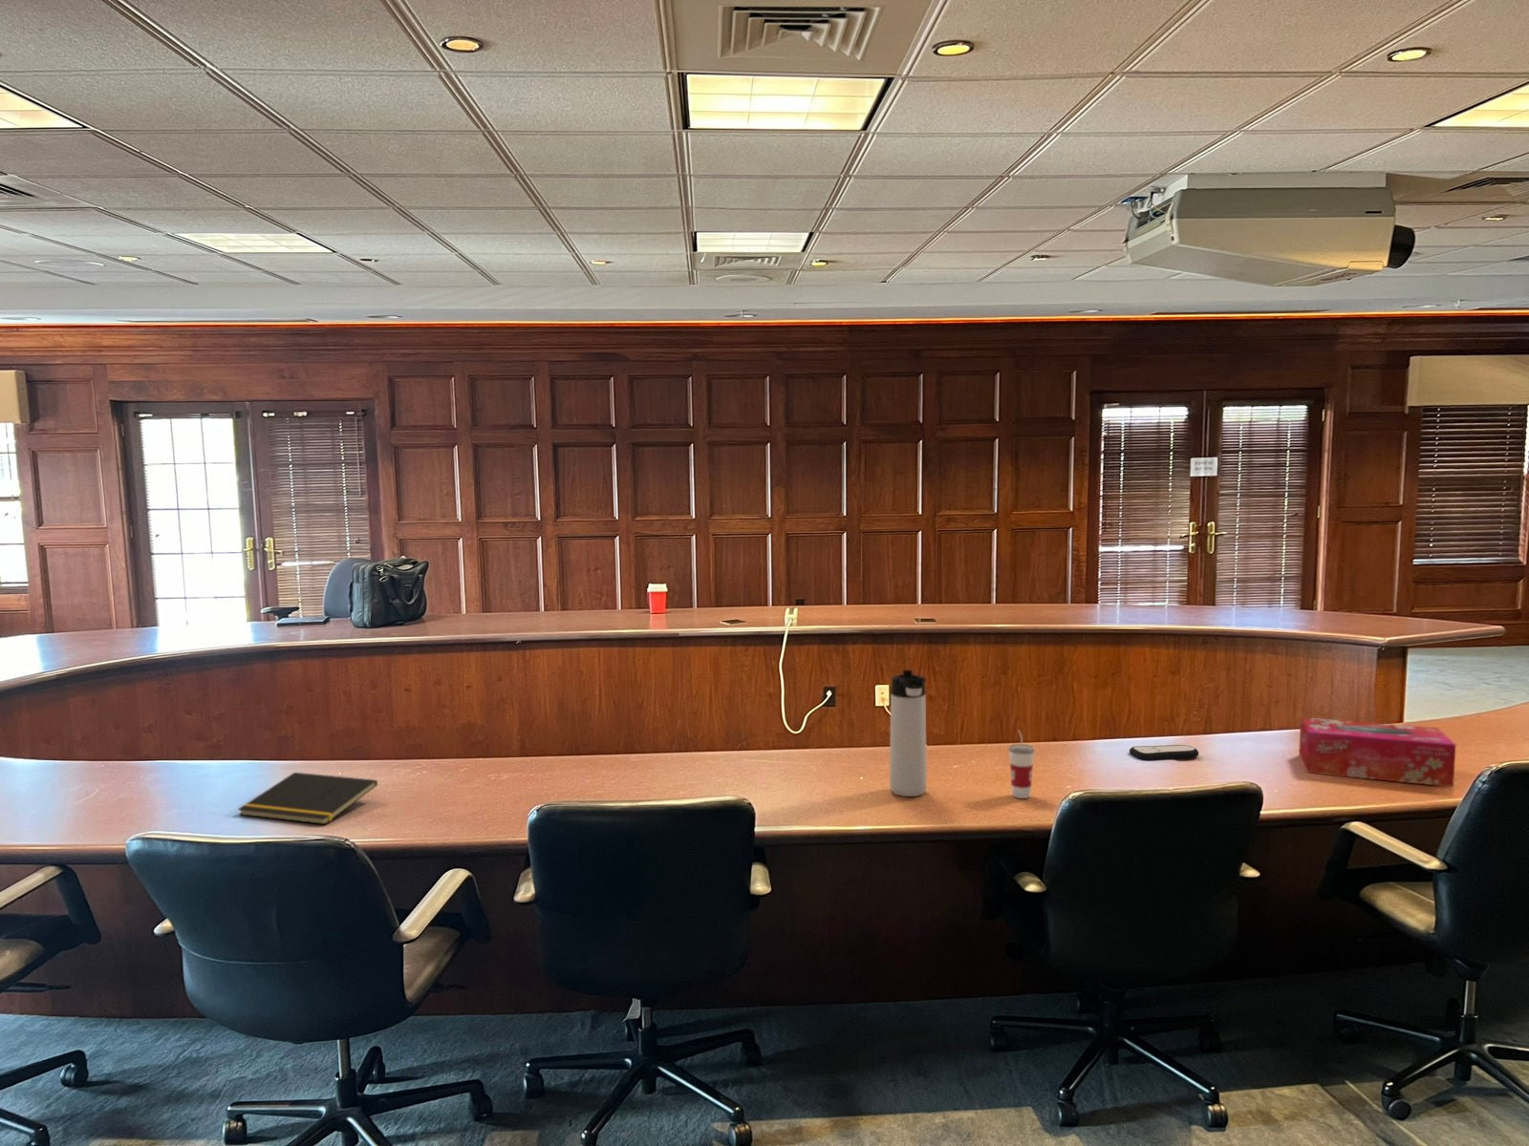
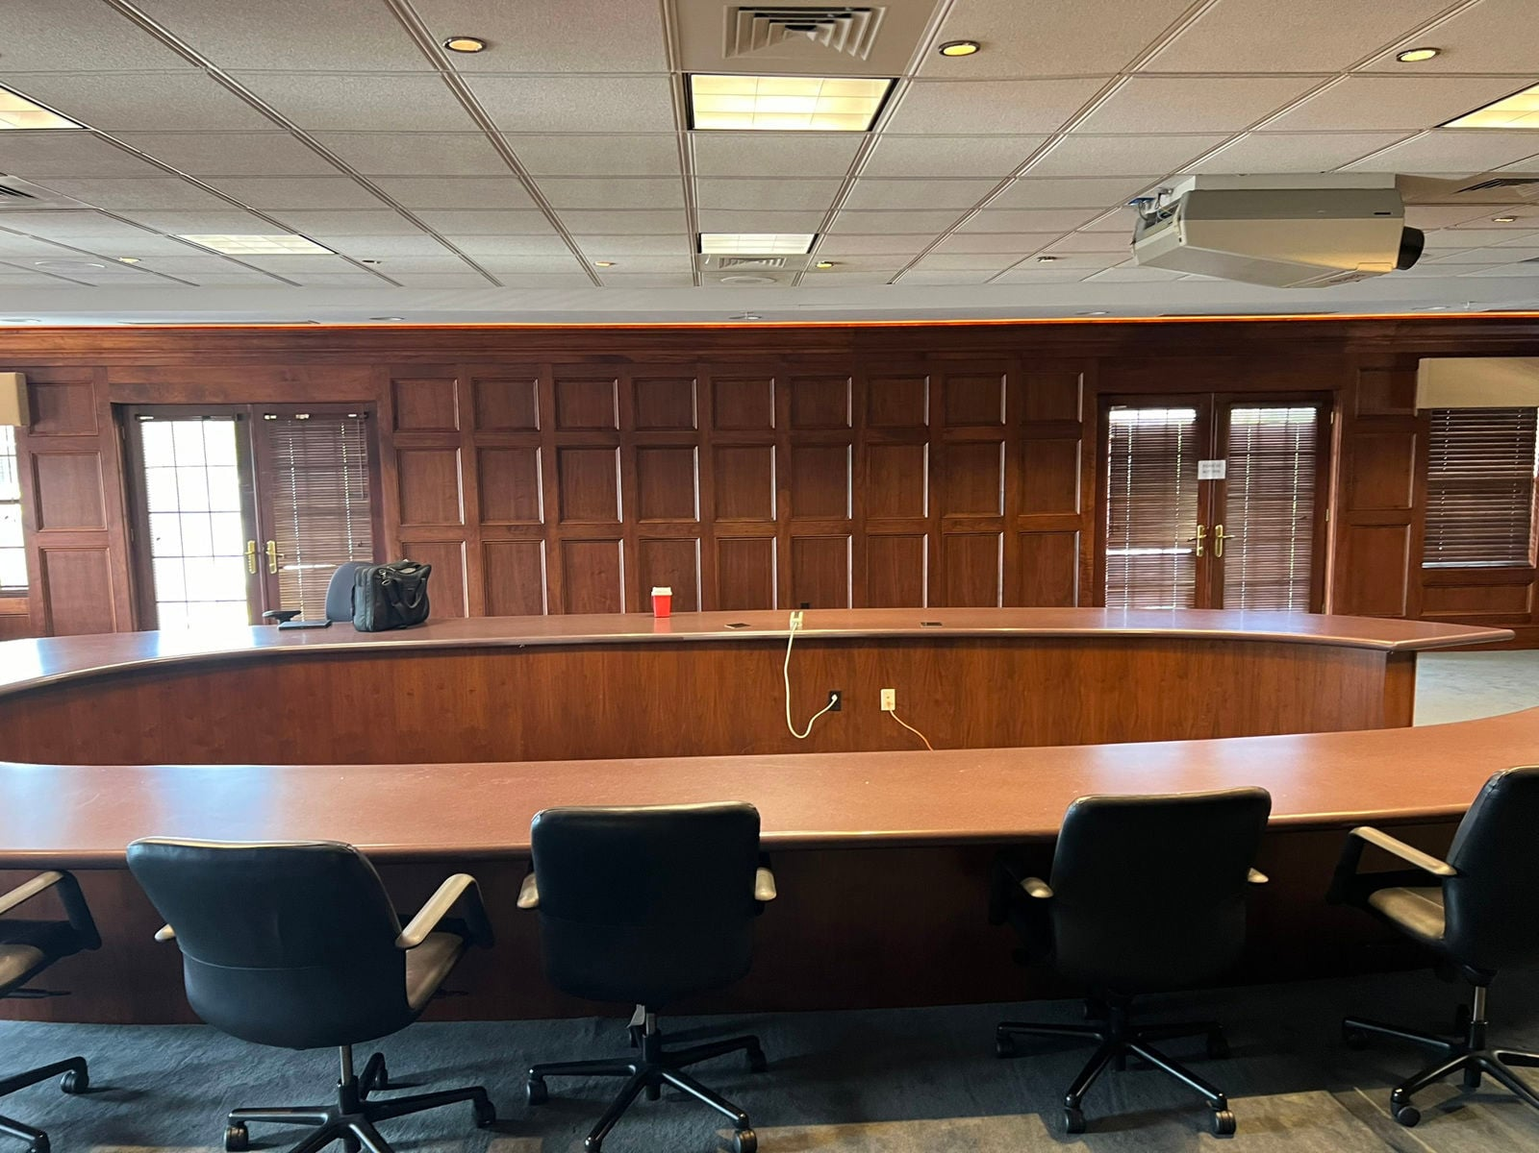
- remote control (1164, 751)
- thermos bottle (910, 733)
- notepad (308, 797)
- tissue box (1372, 750)
- cup (1021, 763)
